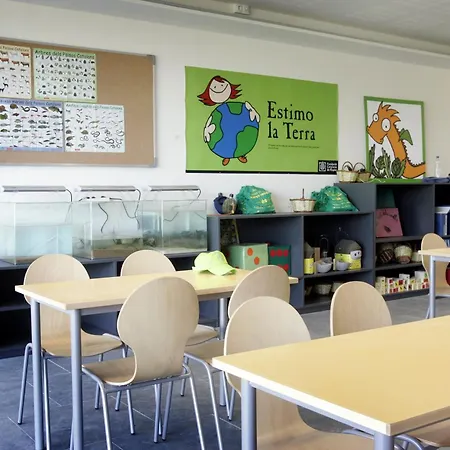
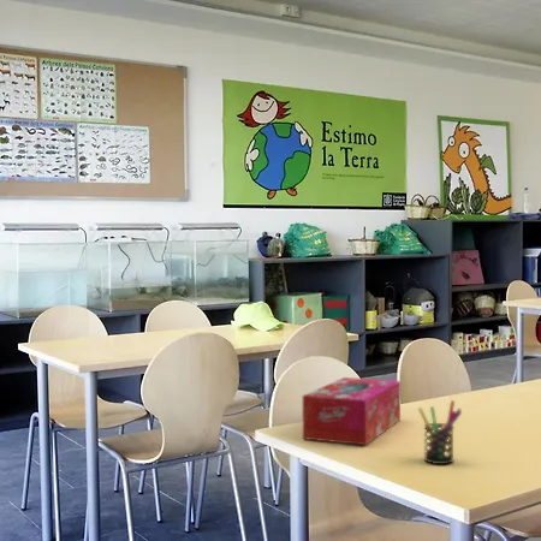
+ tissue box (353, 408)
+ pen holder (439, 429)
